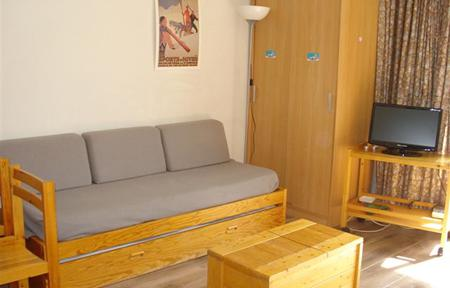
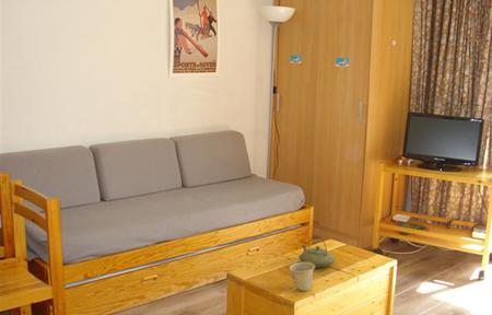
+ cup (301, 277)
+ teapot (316, 249)
